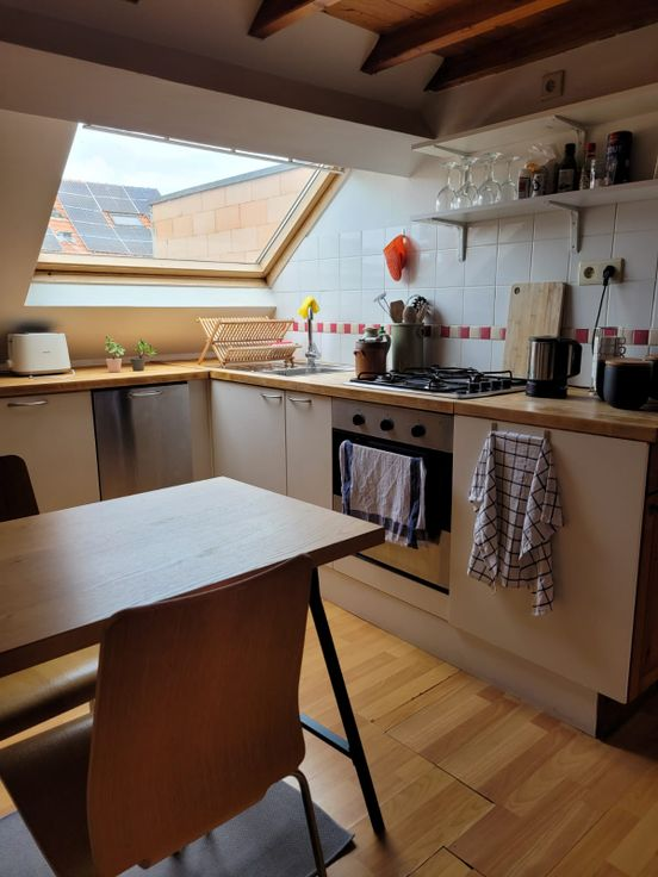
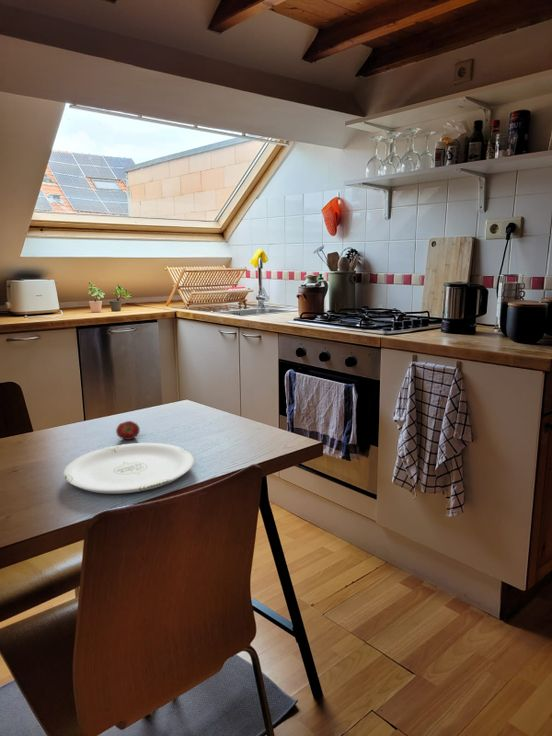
+ fruit (127, 429)
+ plate (131, 468)
